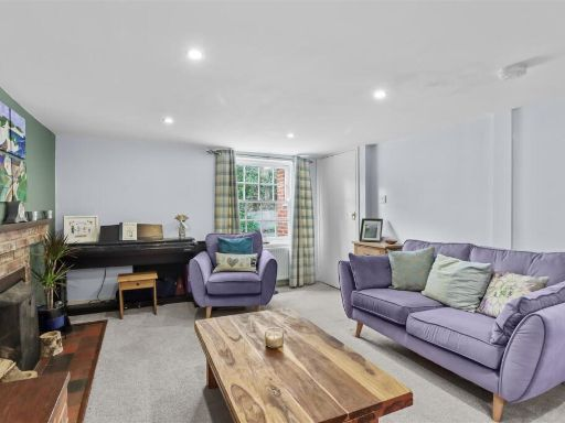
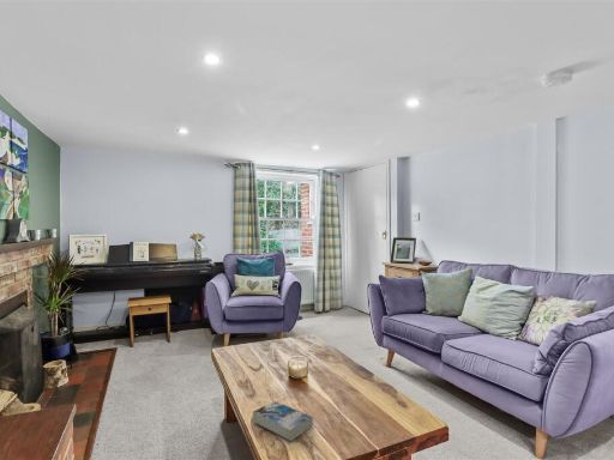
+ book (282, 418)
